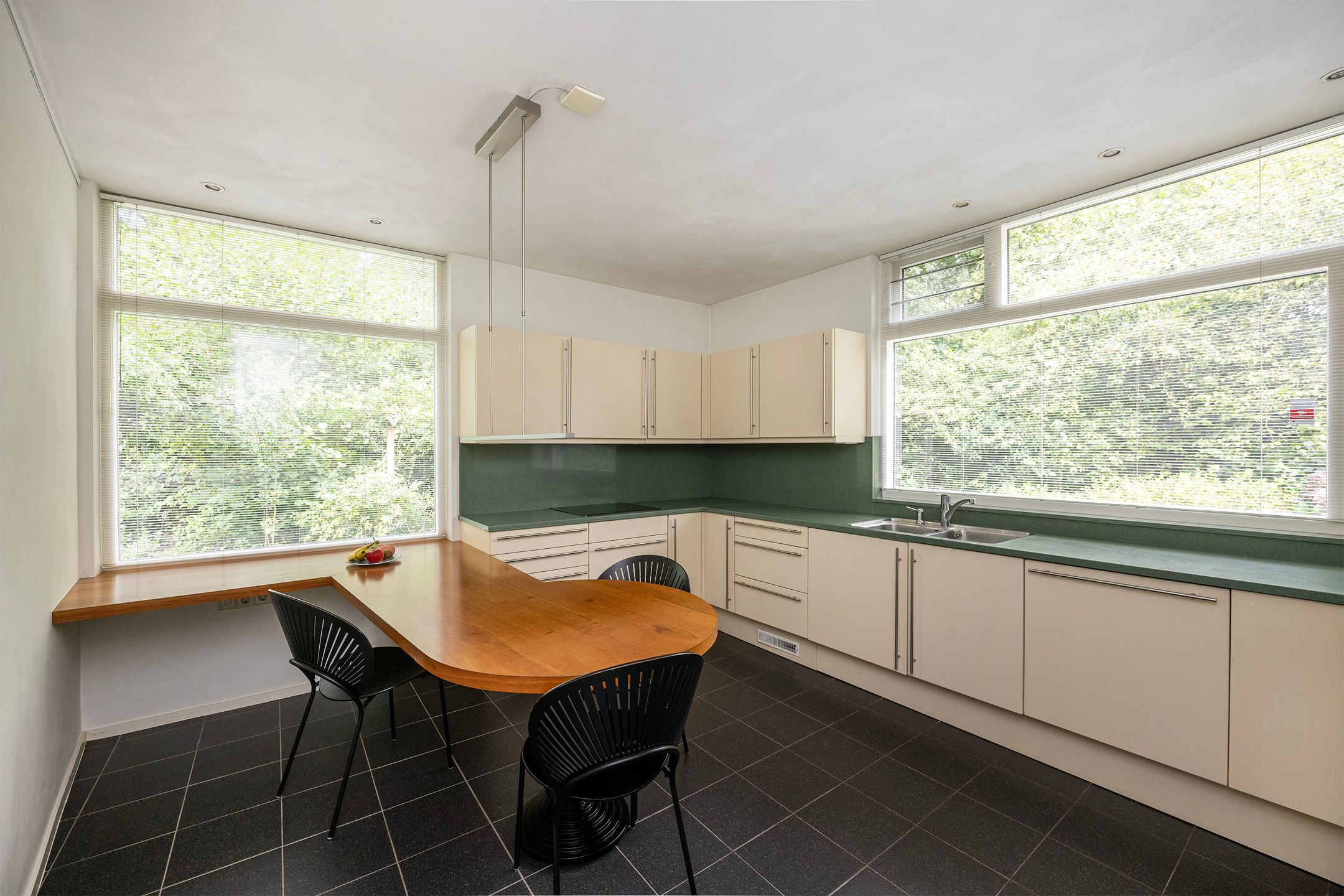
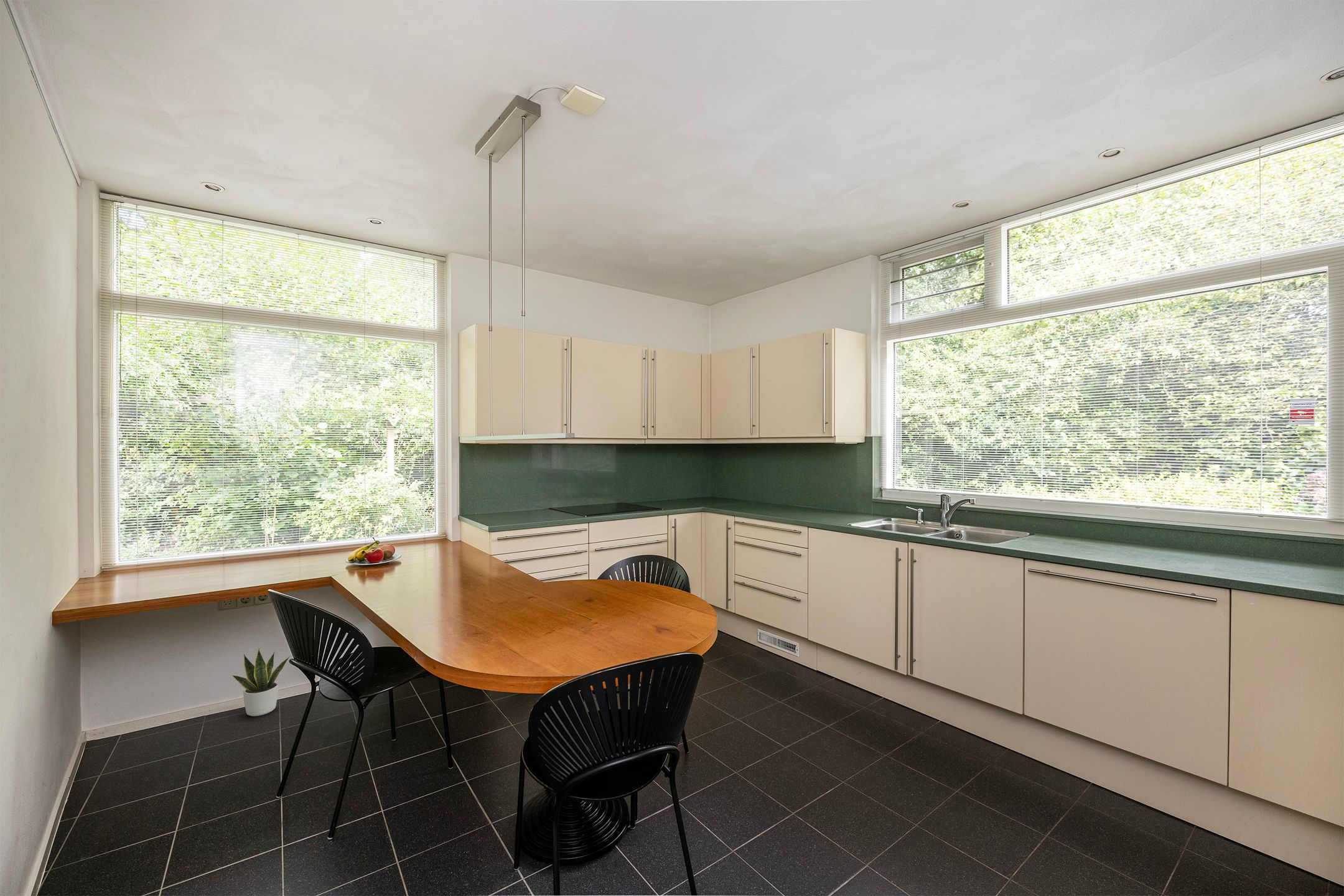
+ potted plant (262, 678)
